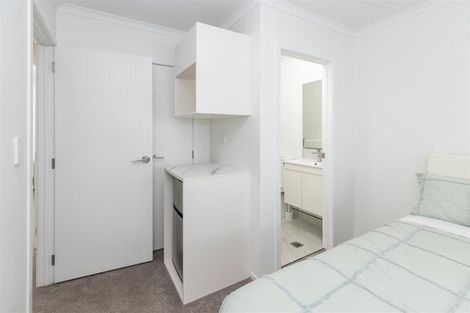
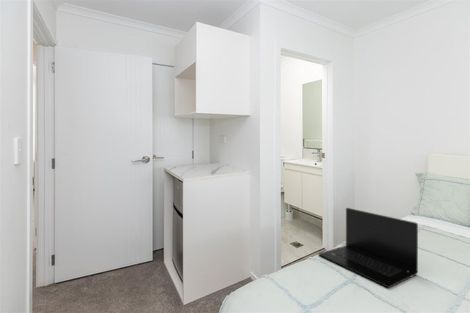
+ laptop (363, 240)
